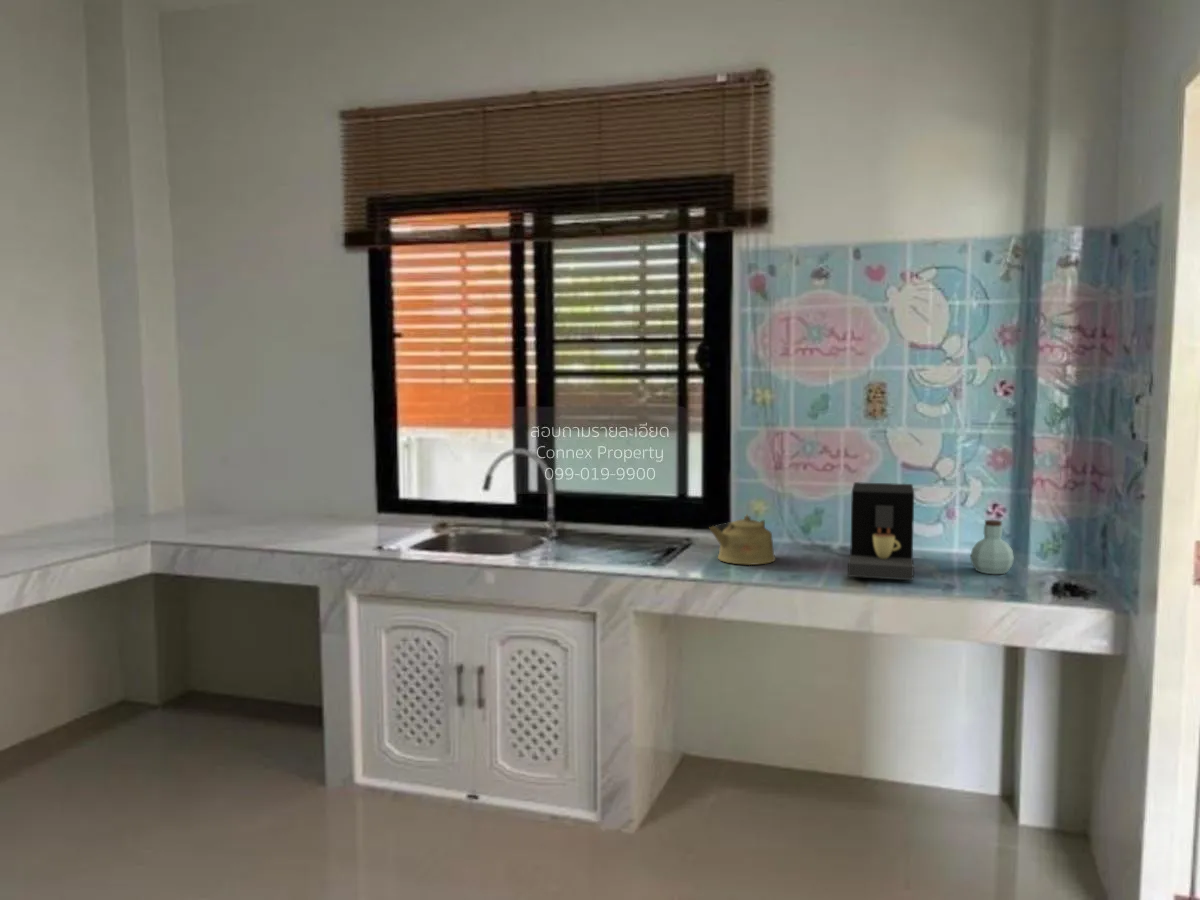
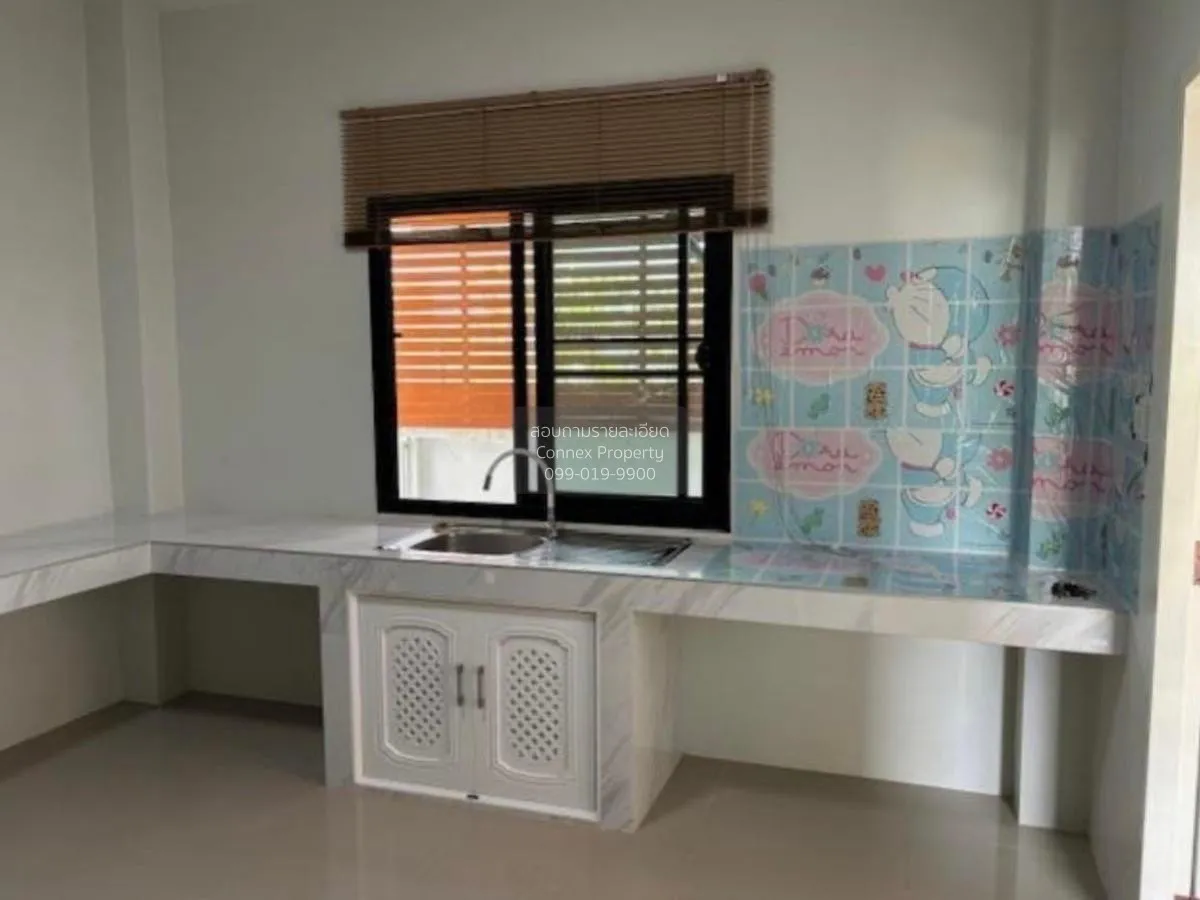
- jar (992, 546)
- coffee maker (881, 529)
- kettle (740, 536)
